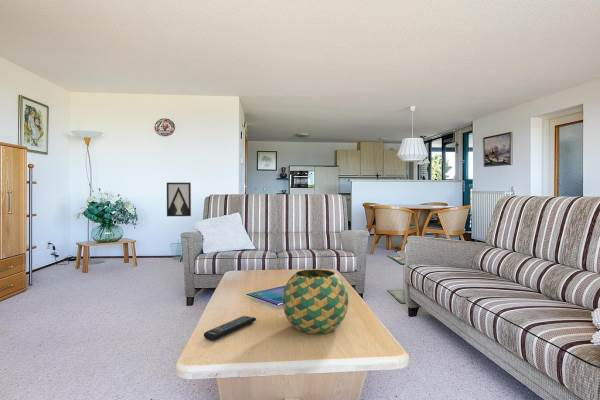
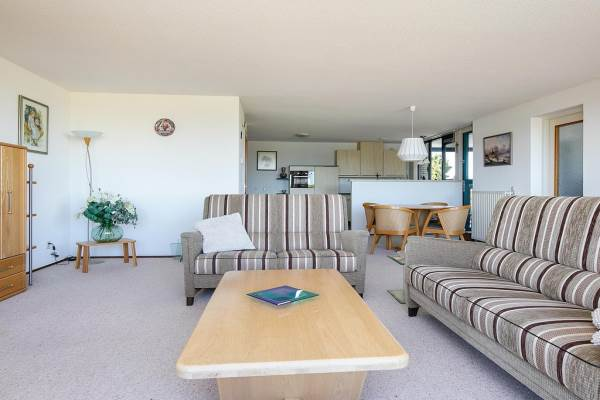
- wall art (178, 199)
- decorative ball (315, 300)
- remote control (231, 327)
